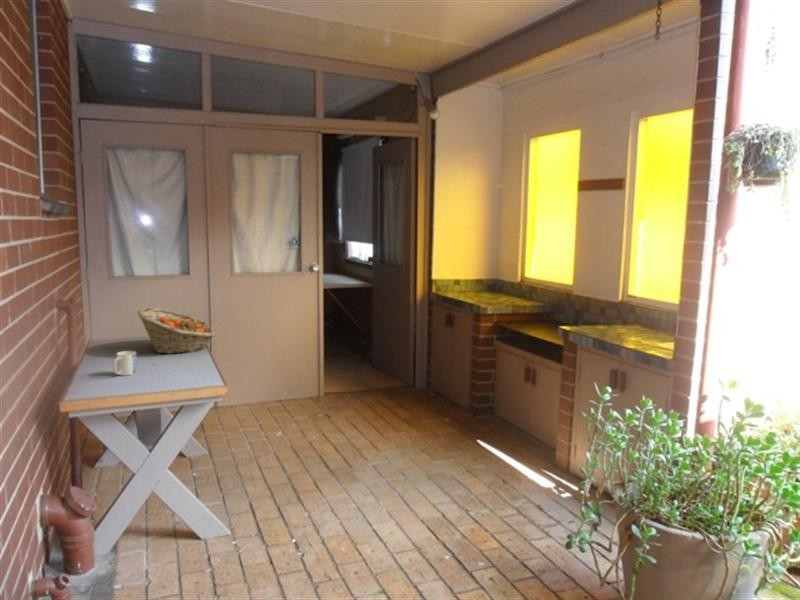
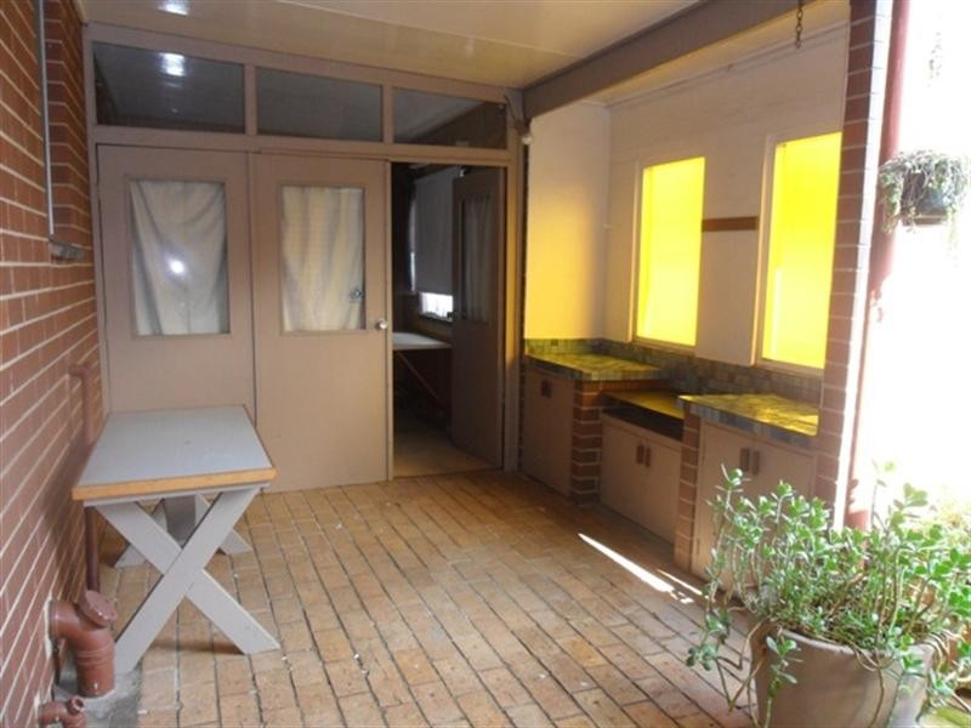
- mug (124, 364)
- fruit basket (177, 328)
